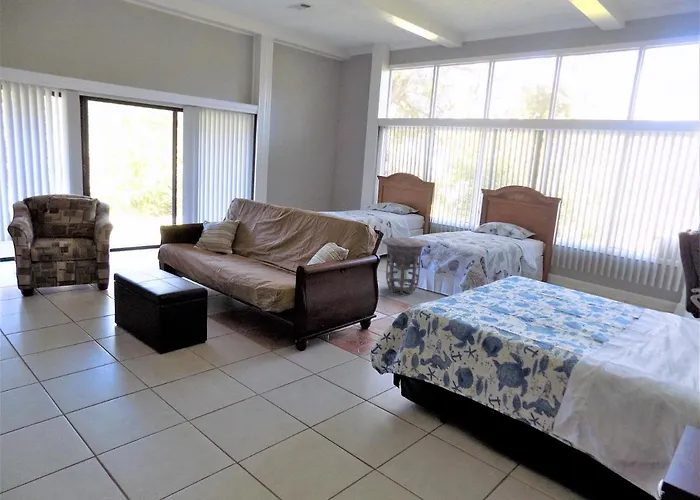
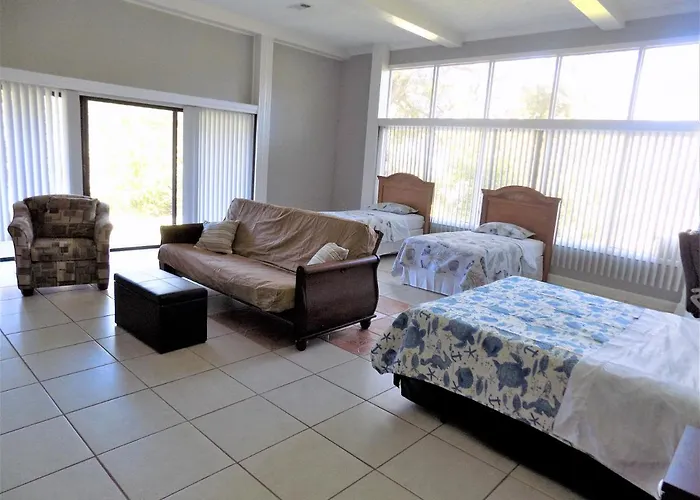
- side table (402, 266)
